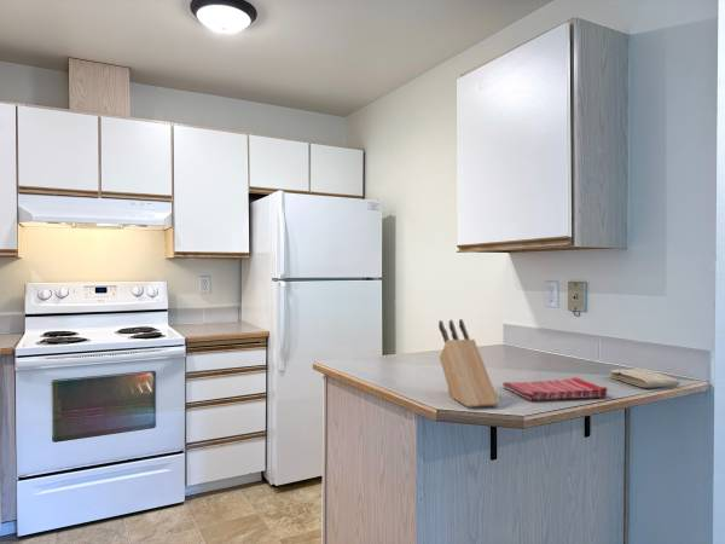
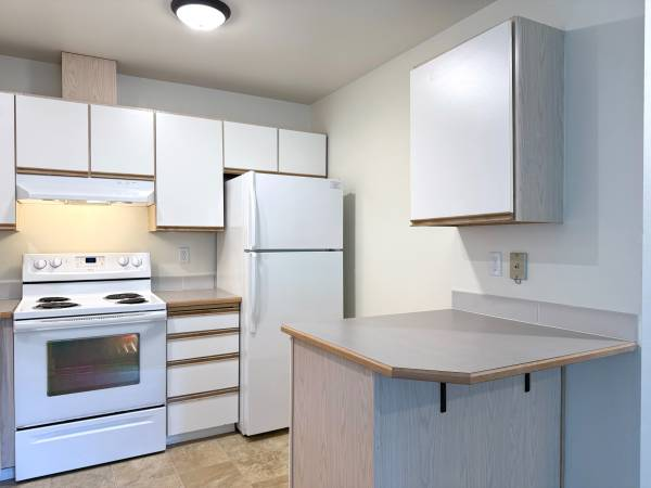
- washcloth (642, 377)
- dish towel (553, 387)
- knife block (464, 359)
